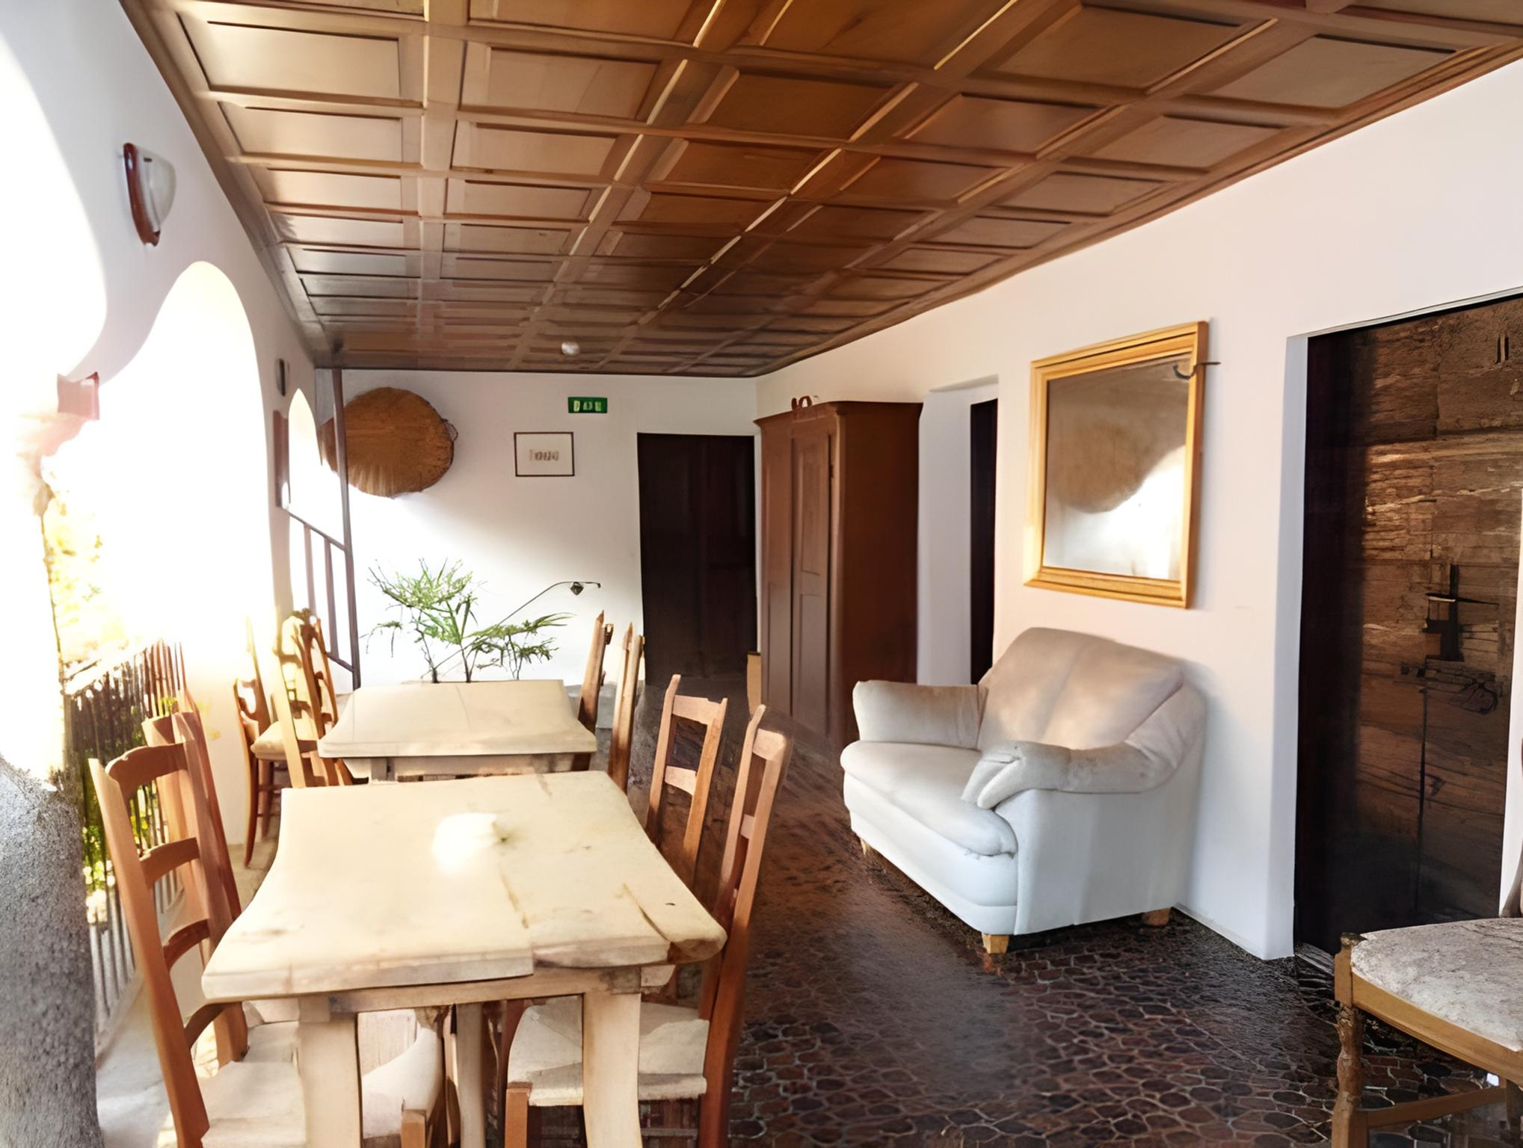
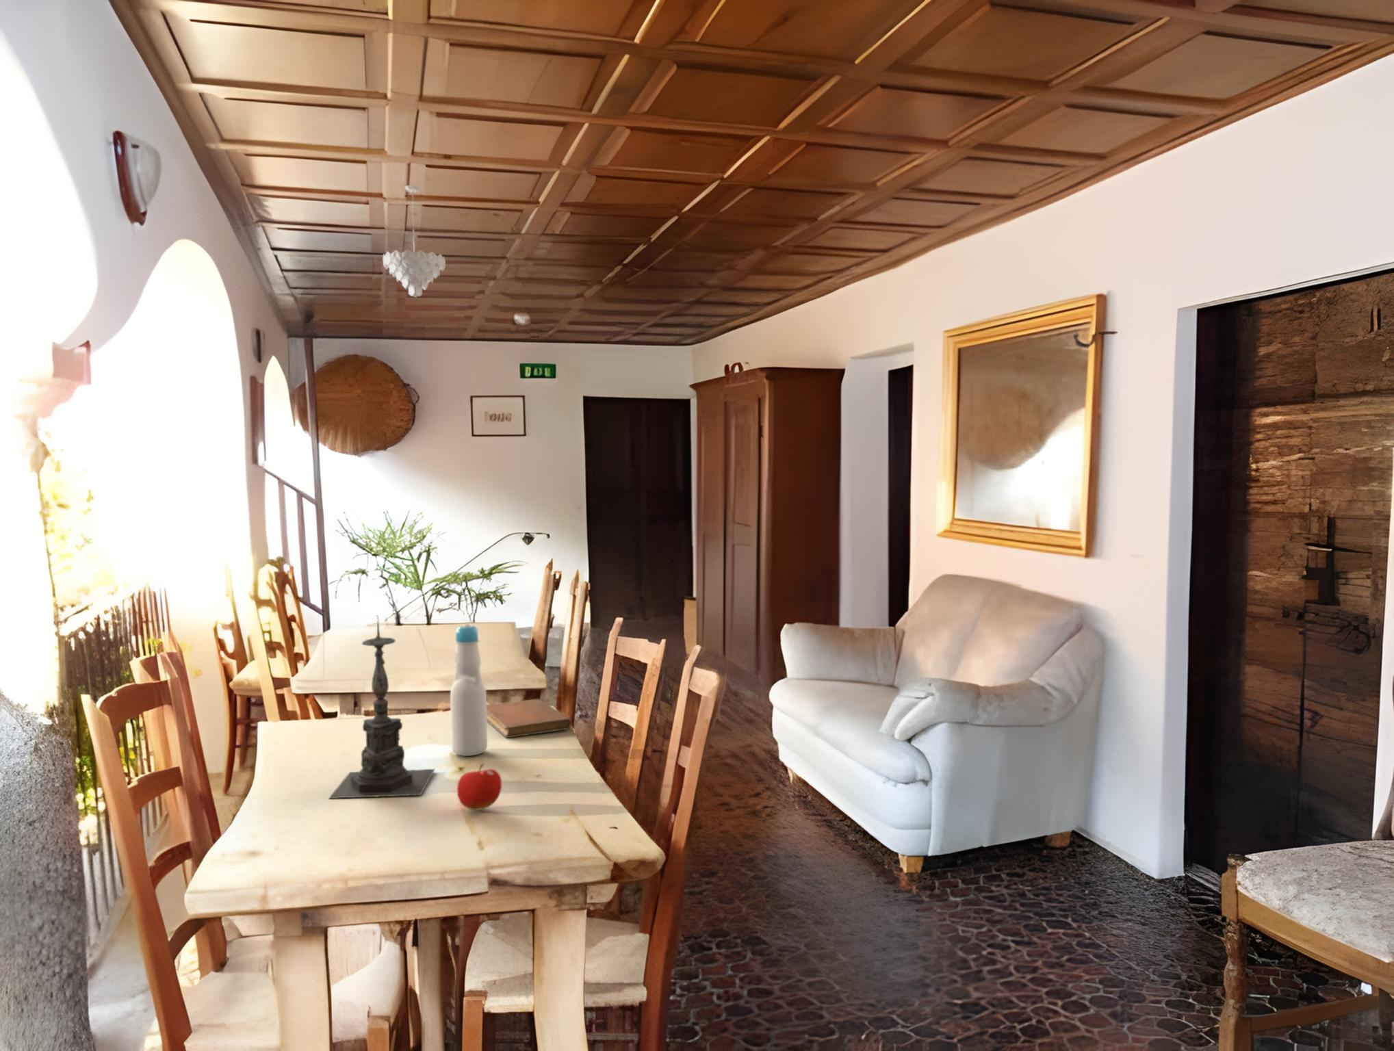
+ notebook (524, 716)
+ fruit (478, 787)
+ pendant light (413, 242)
+ bottle (468, 689)
+ candle holder (381, 699)
